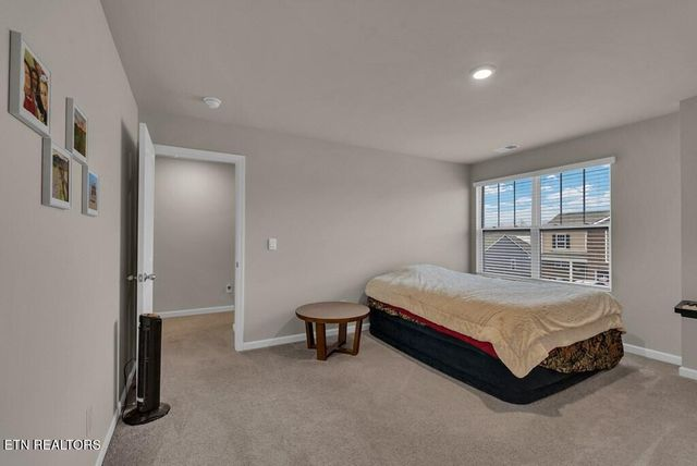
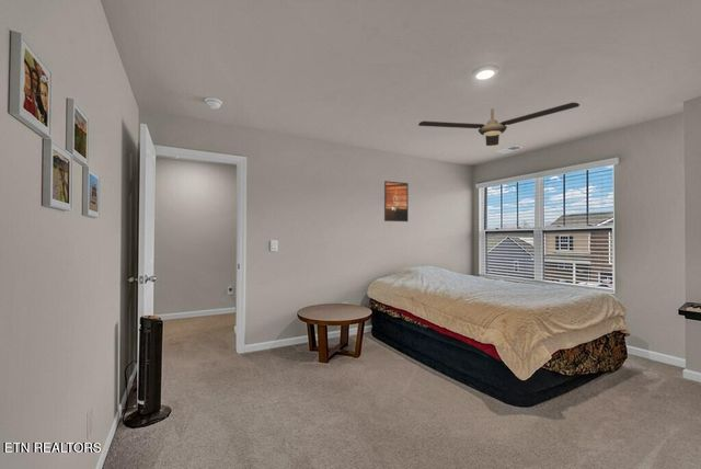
+ ceiling fan (492, 126)
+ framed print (395, 202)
